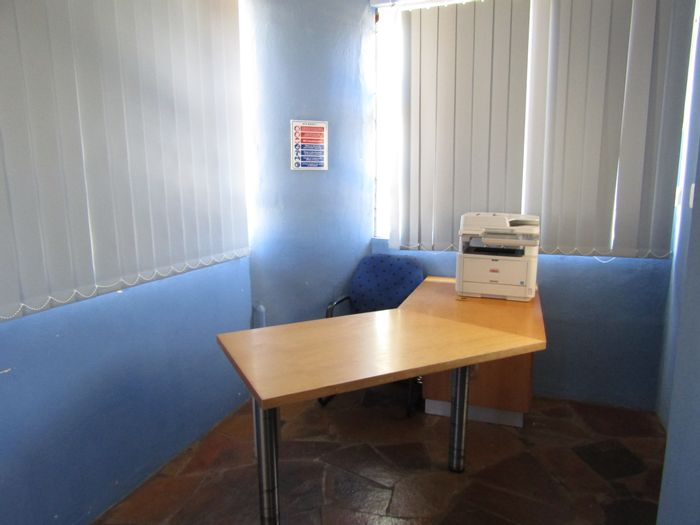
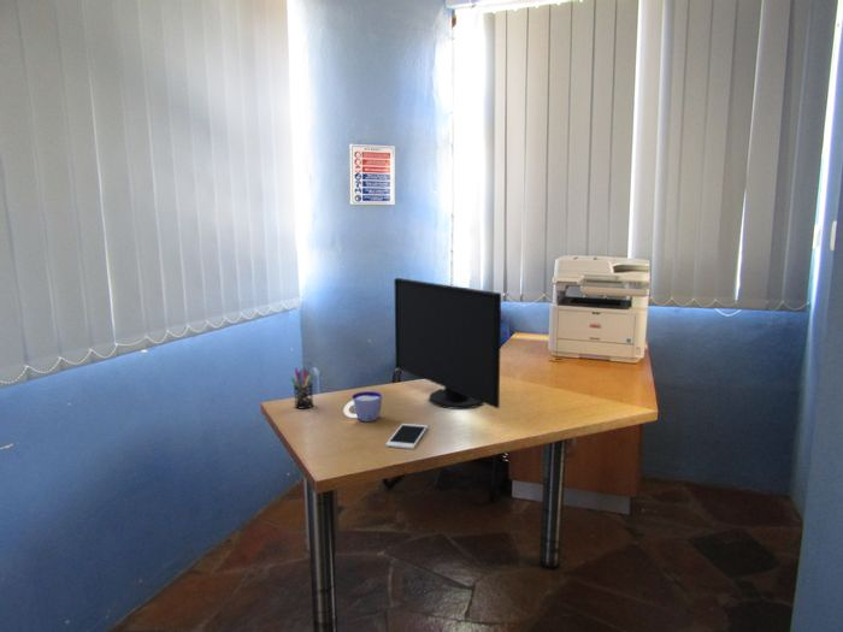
+ computer monitor (458, 342)
+ cell phone (407, 435)
+ cup (362, 407)
+ pen holder (300, 388)
